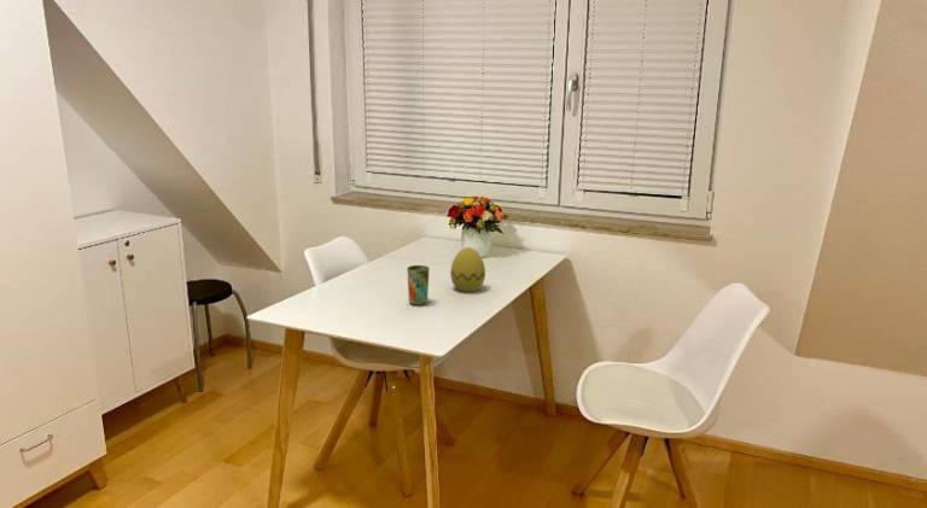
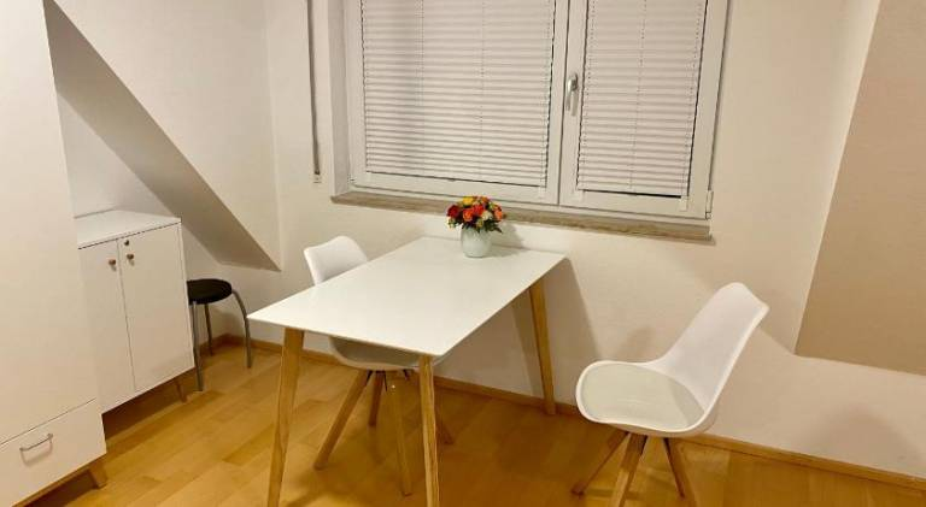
- decorative egg (467, 268)
- cup (418, 285)
